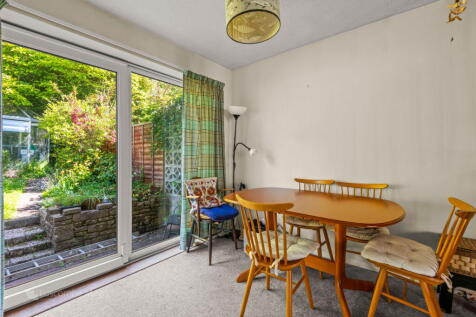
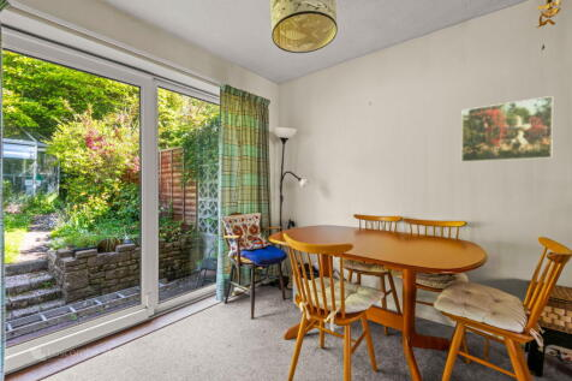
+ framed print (502, 132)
